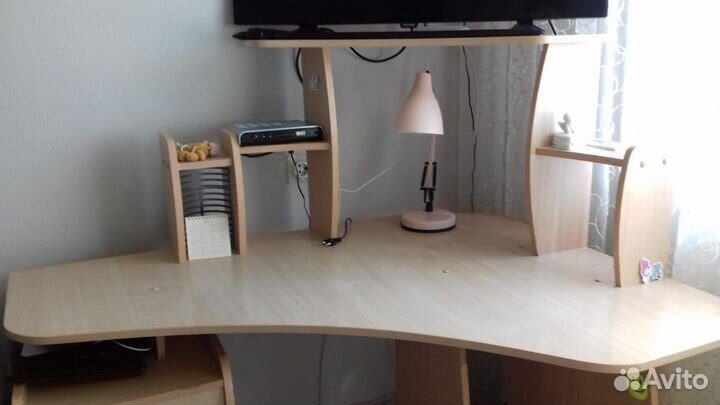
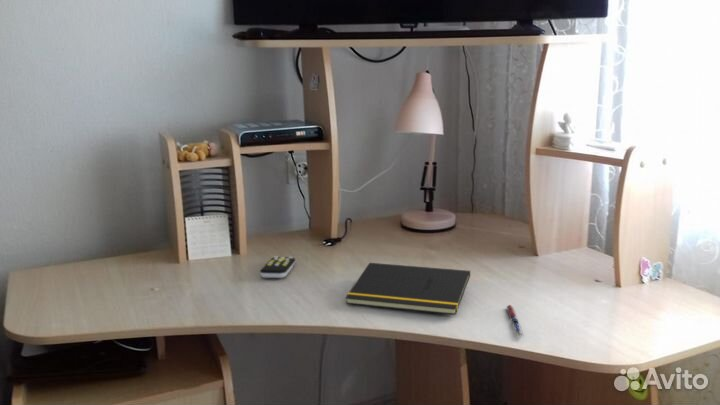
+ notepad (409, 286)
+ remote control (278, 266)
+ pen (514, 319)
